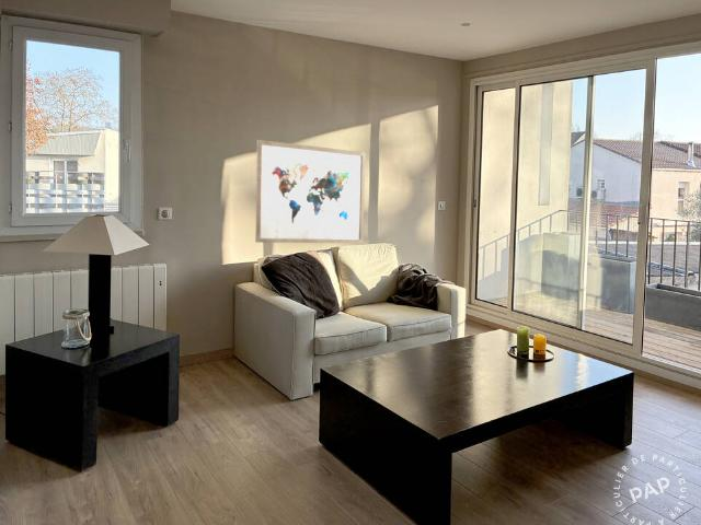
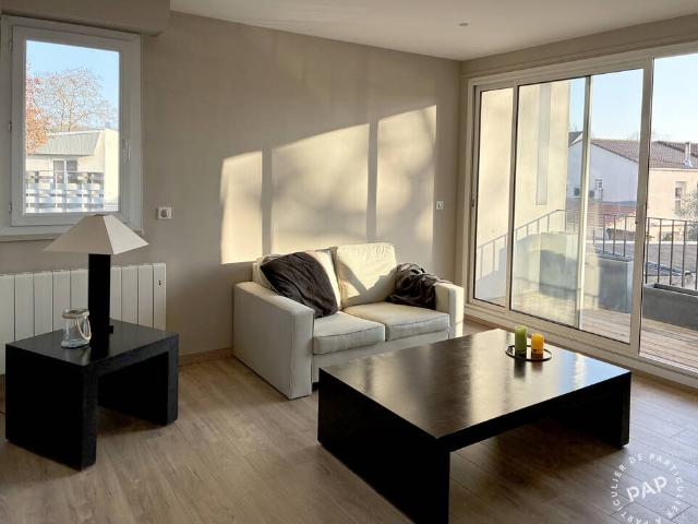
- wall art (313, 195)
